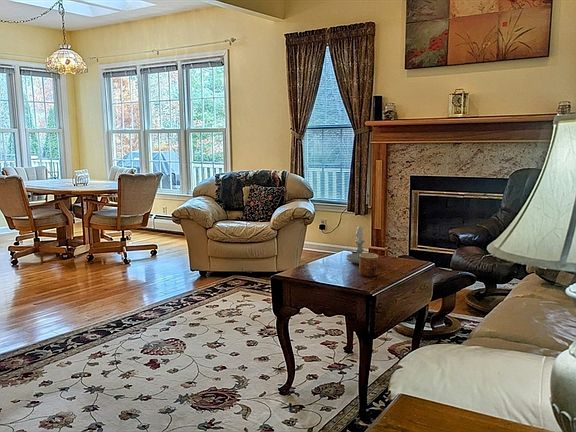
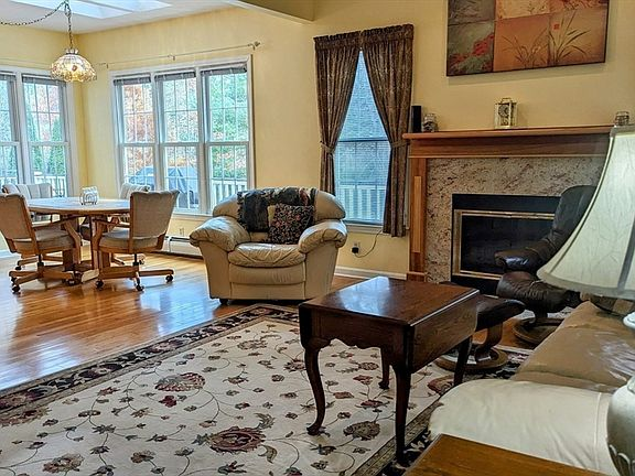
- cup (368, 264)
- candle (359, 243)
